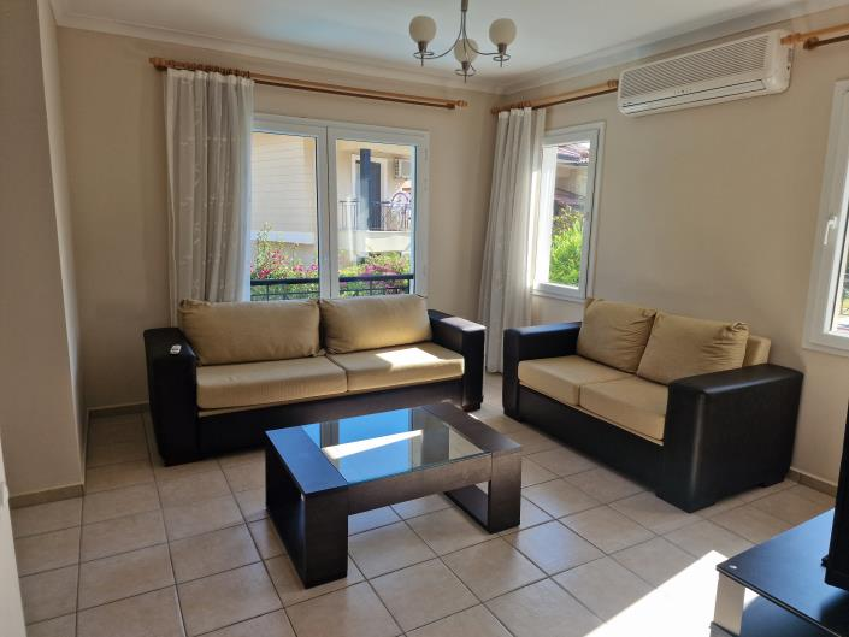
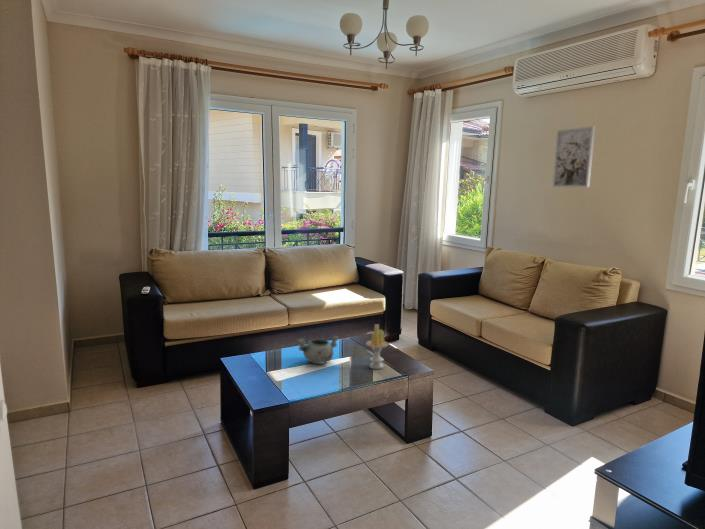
+ decorative bowl (318, 349)
+ wall art (572, 158)
+ candle (377, 345)
